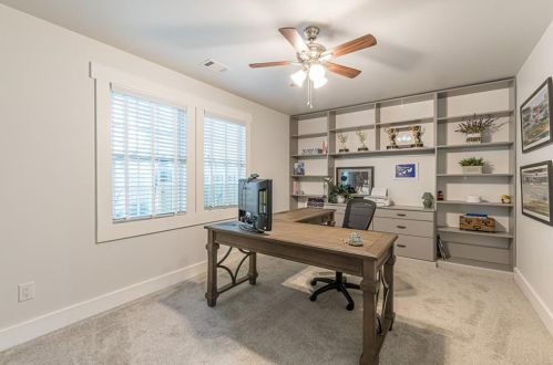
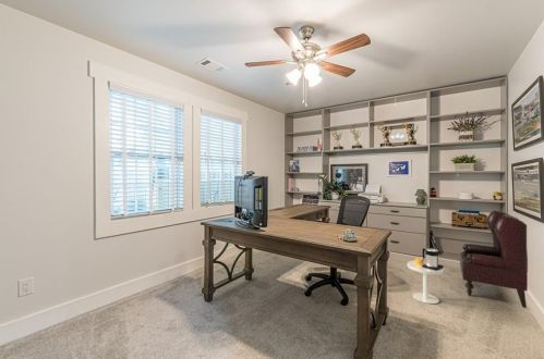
+ side table (425, 273)
+ armchair (488, 251)
